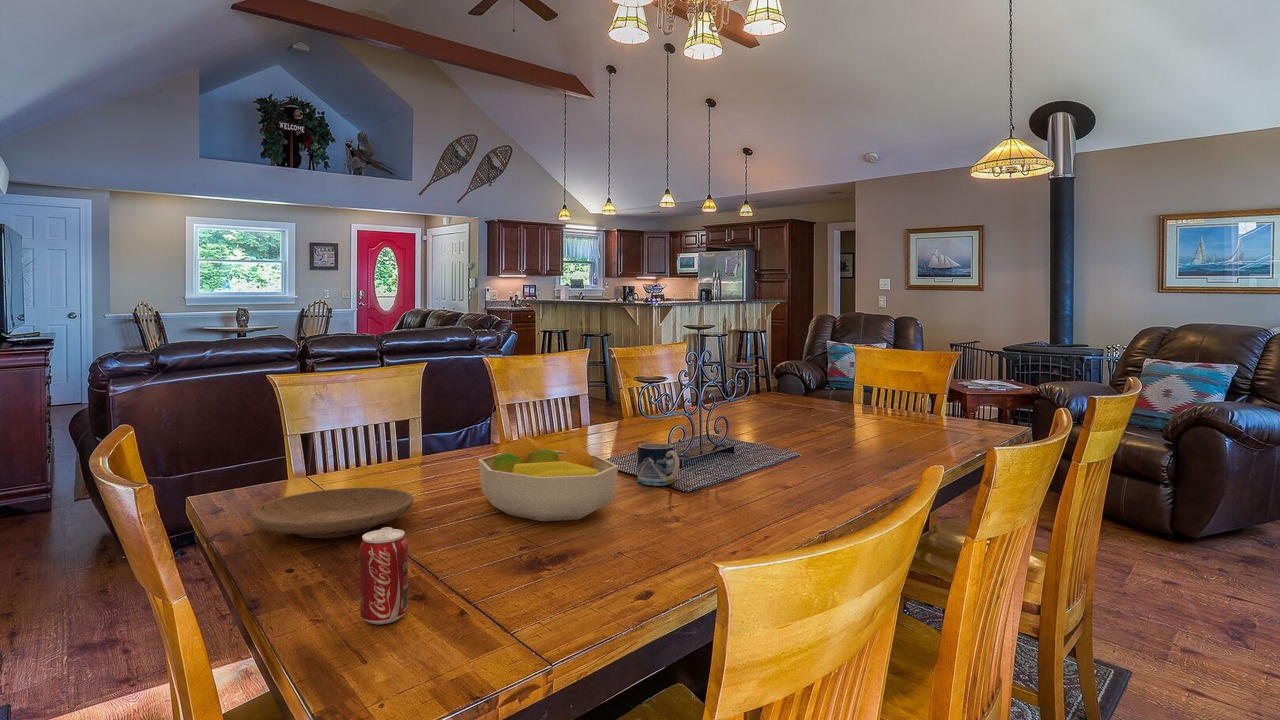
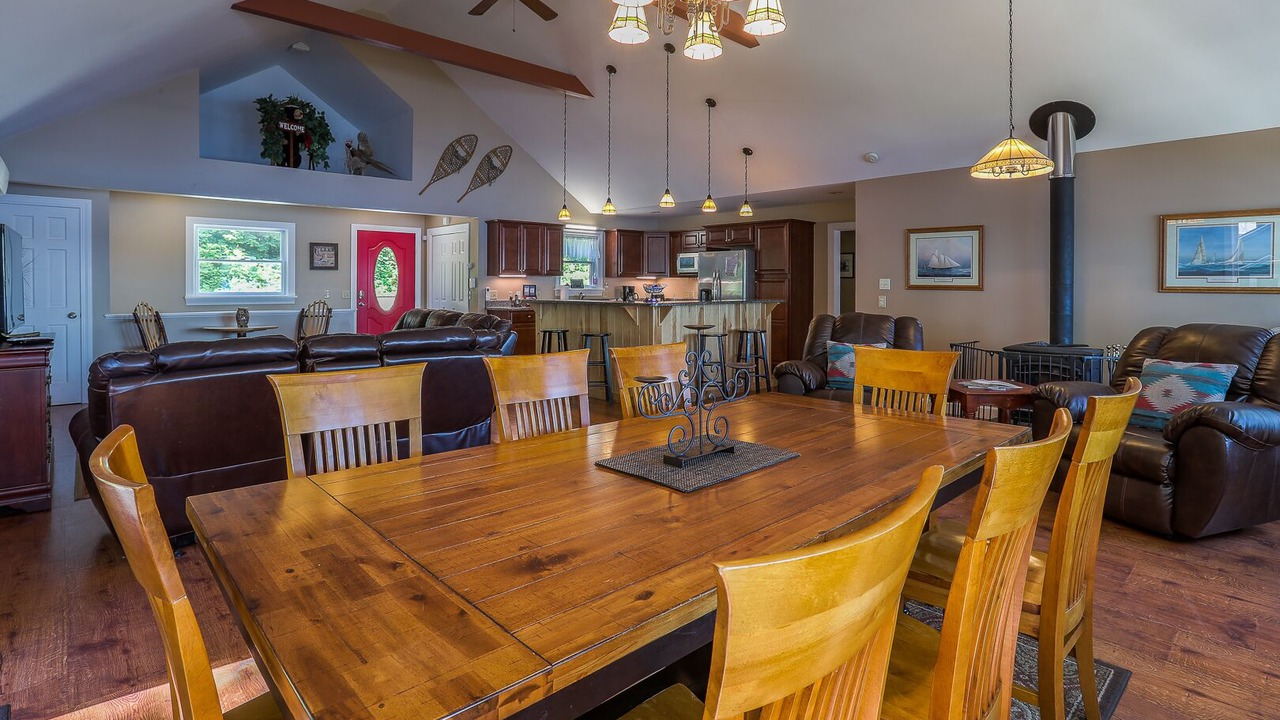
- plate (336, 515)
- beverage can (384, 574)
- fruit bowl (546, 474)
- mug (660, 464)
